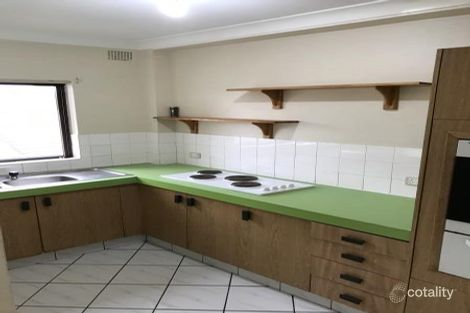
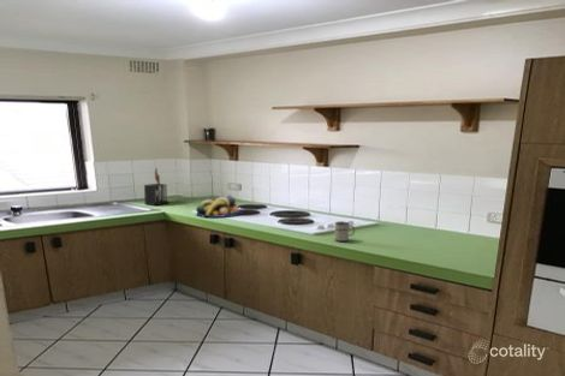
+ knife block (156, 186)
+ mug (344, 231)
+ fruit bowl (220, 204)
